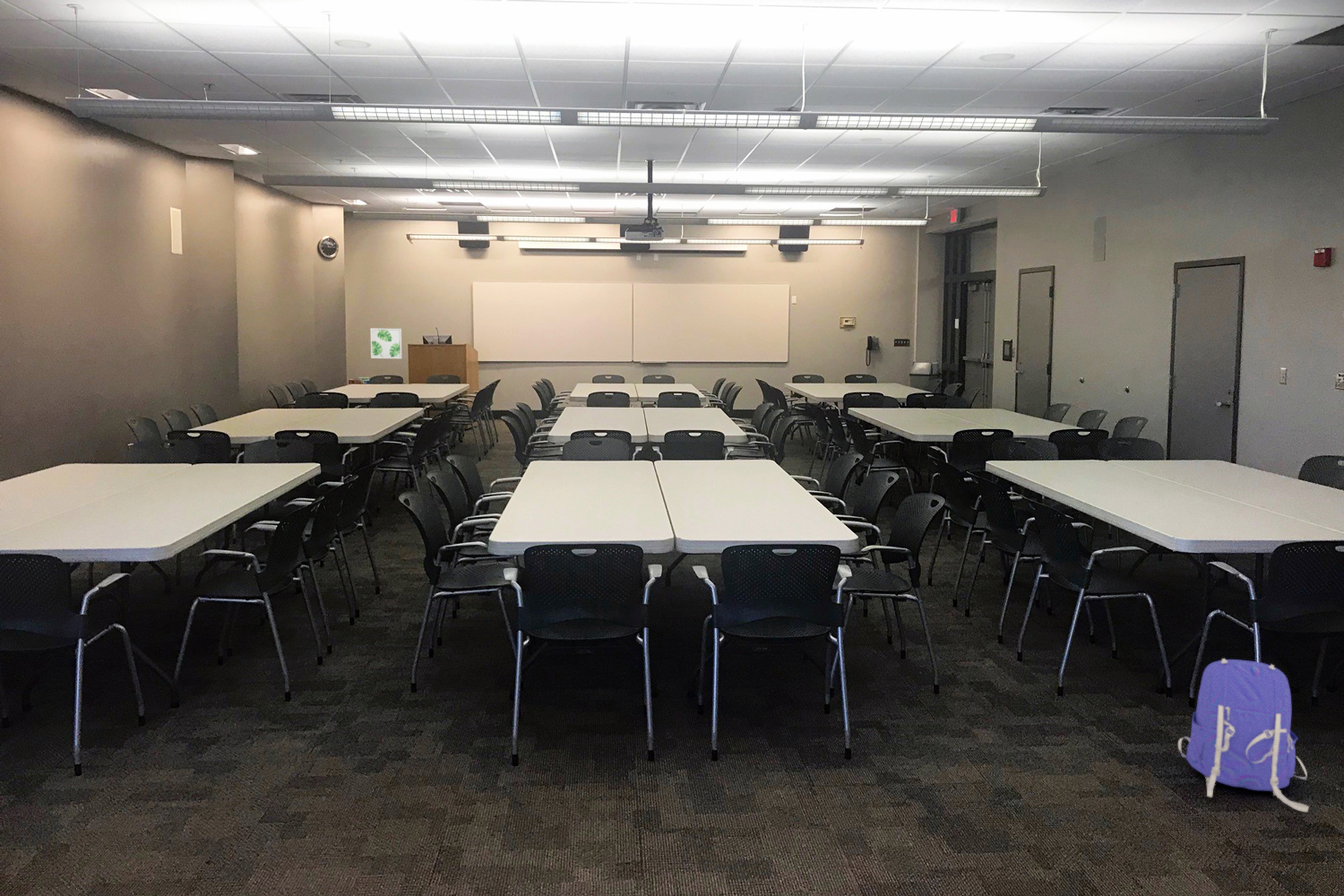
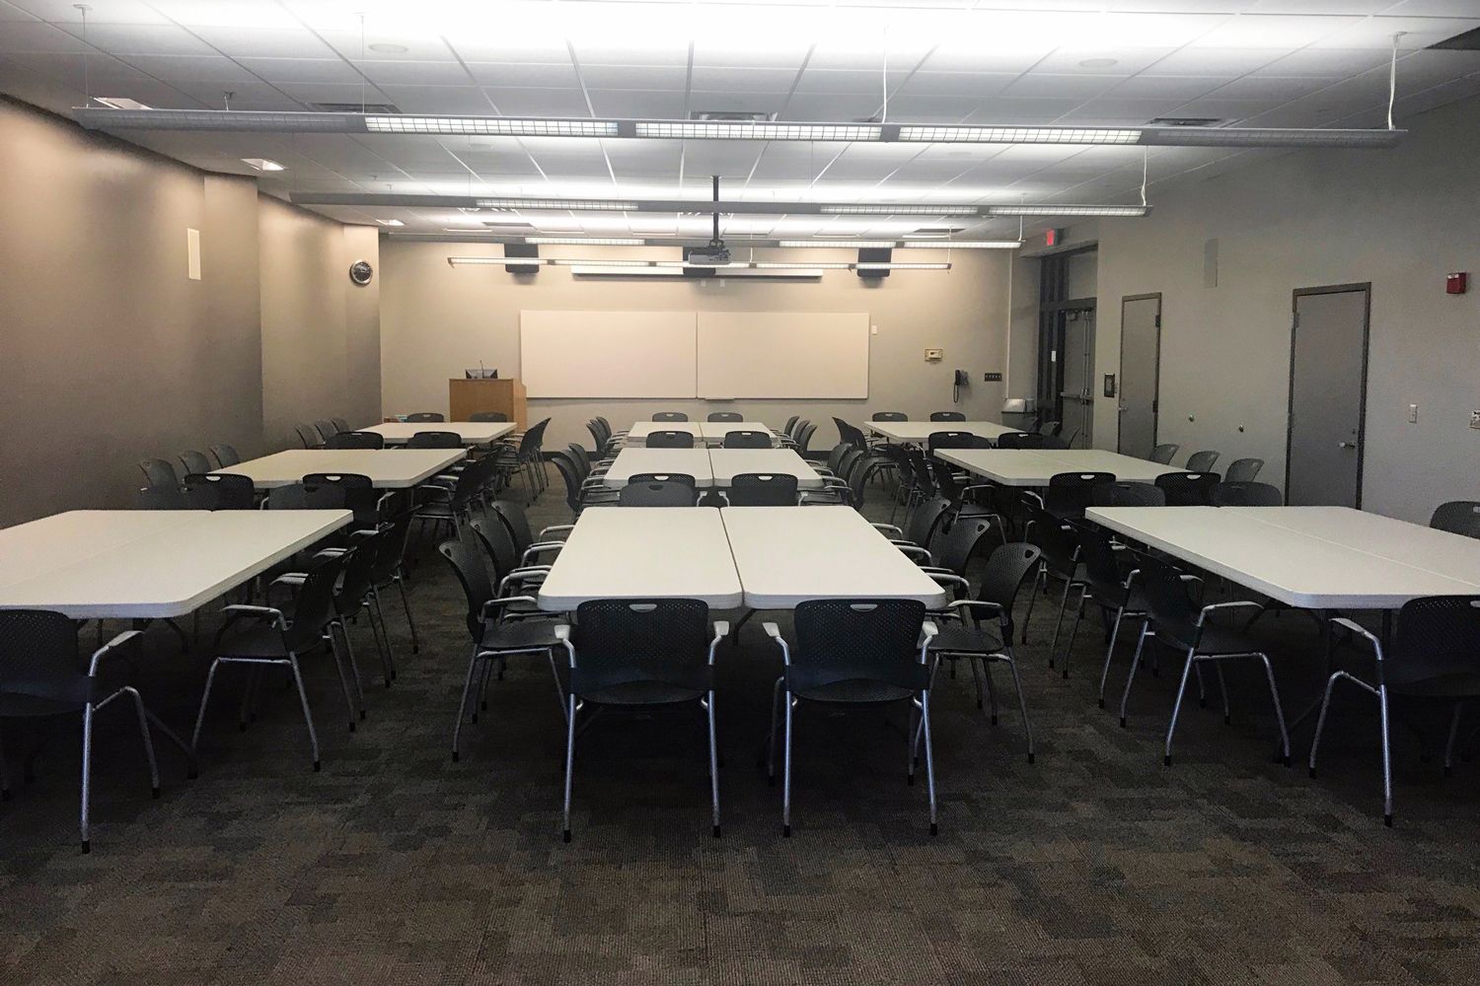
- wall art (386, 343)
- backpack (1248, 724)
